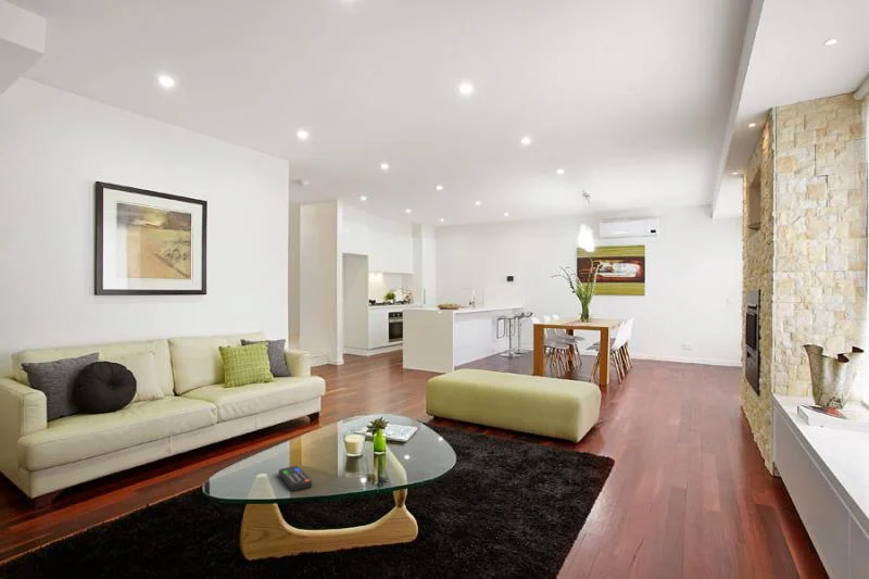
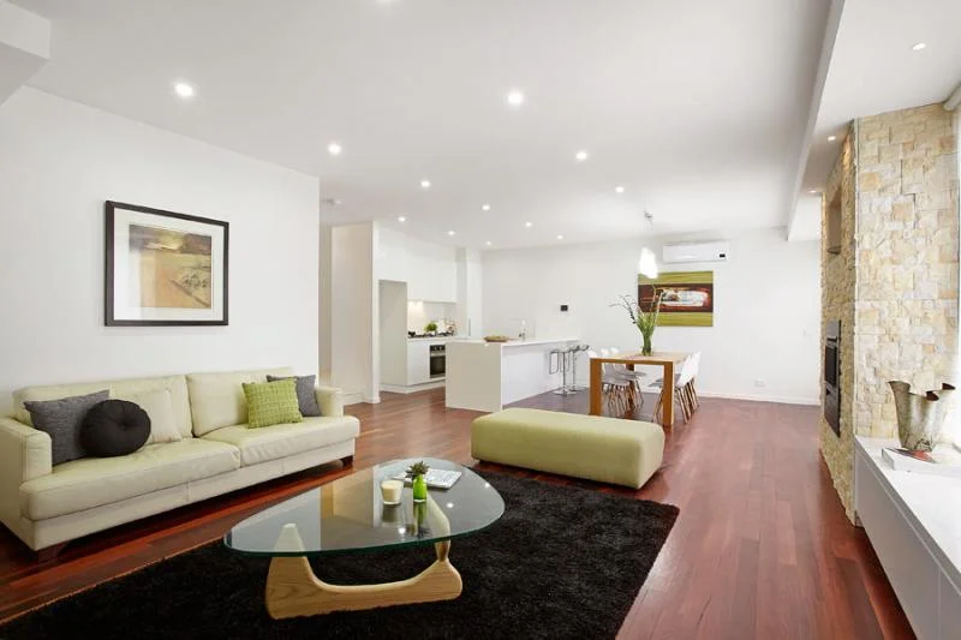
- remote control (294, 477)
